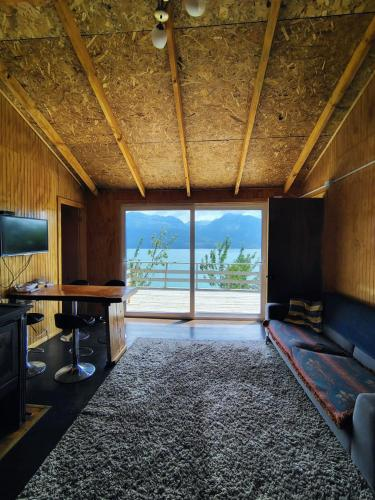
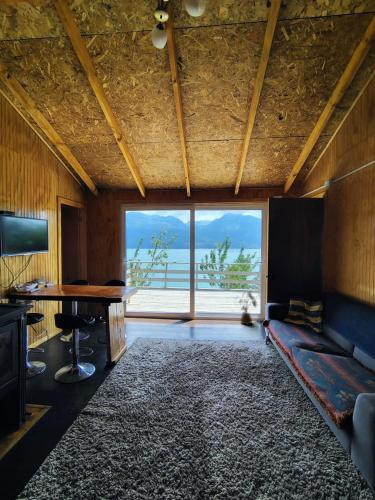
+ house plant (247, 308)
